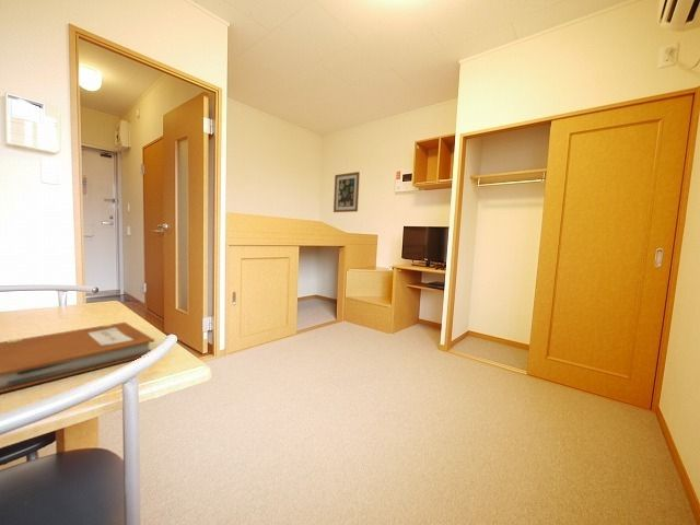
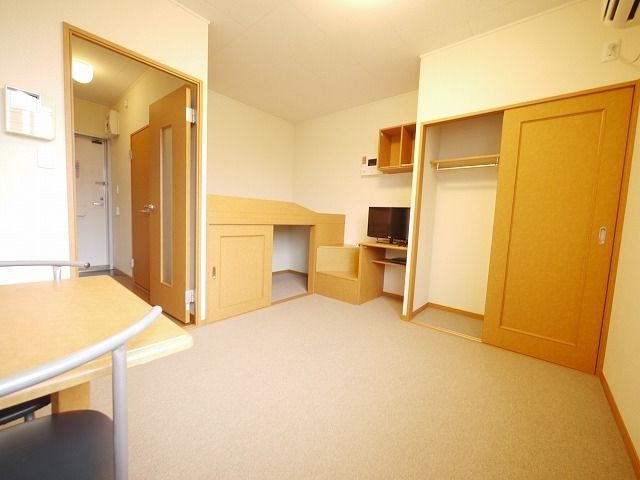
- notebook (78, 348)
- wall art (346, 192)
